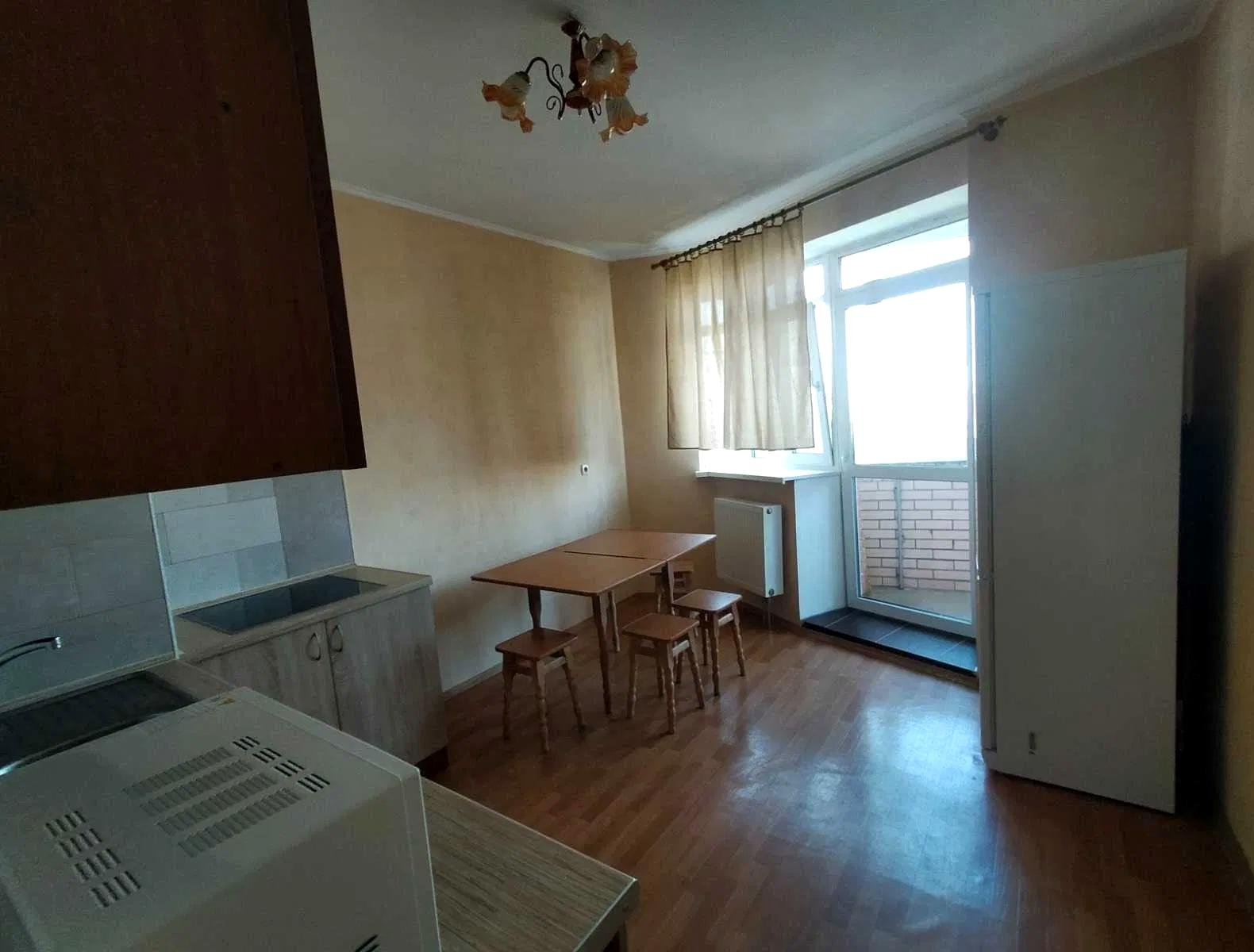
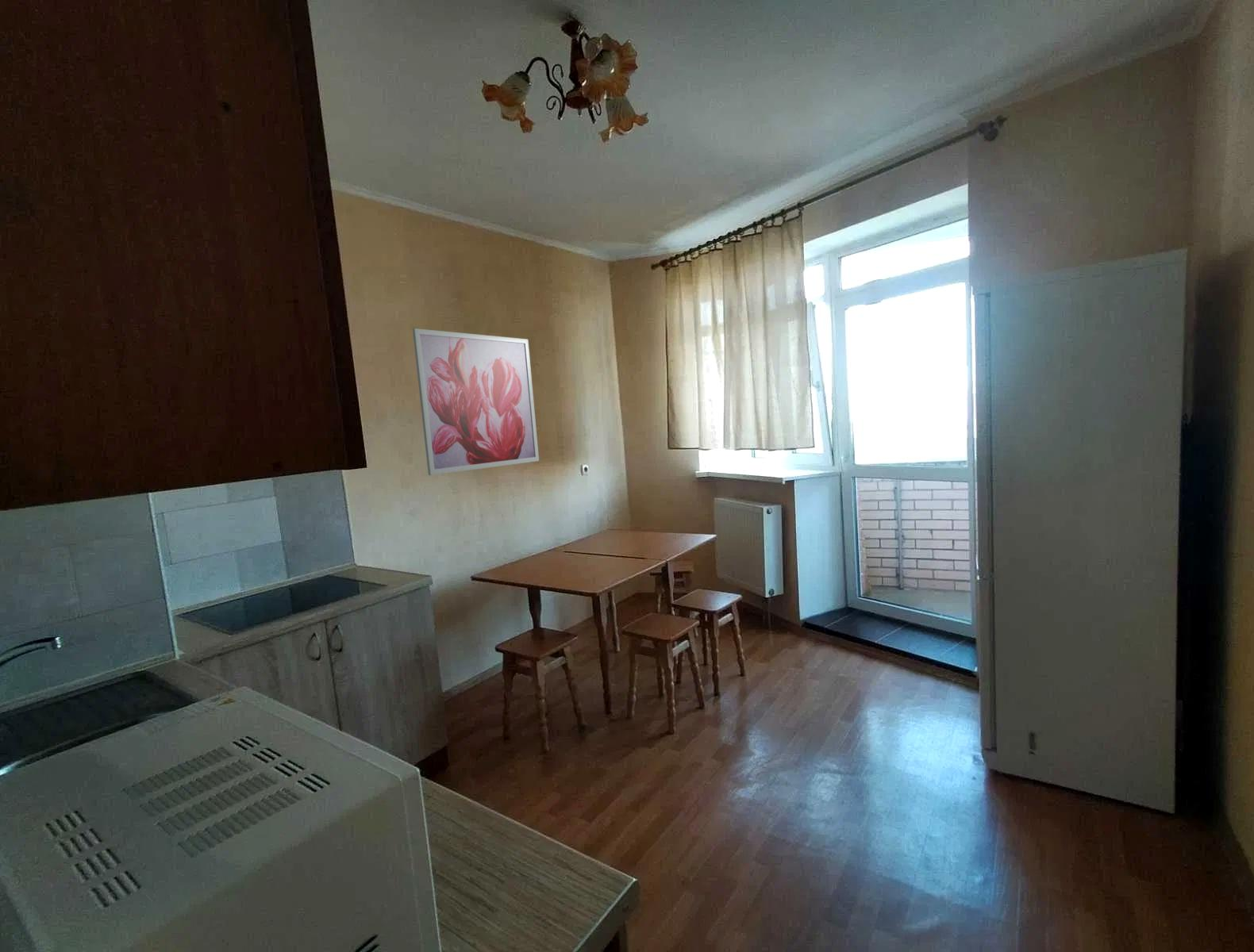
+ wall art (482, 401)
